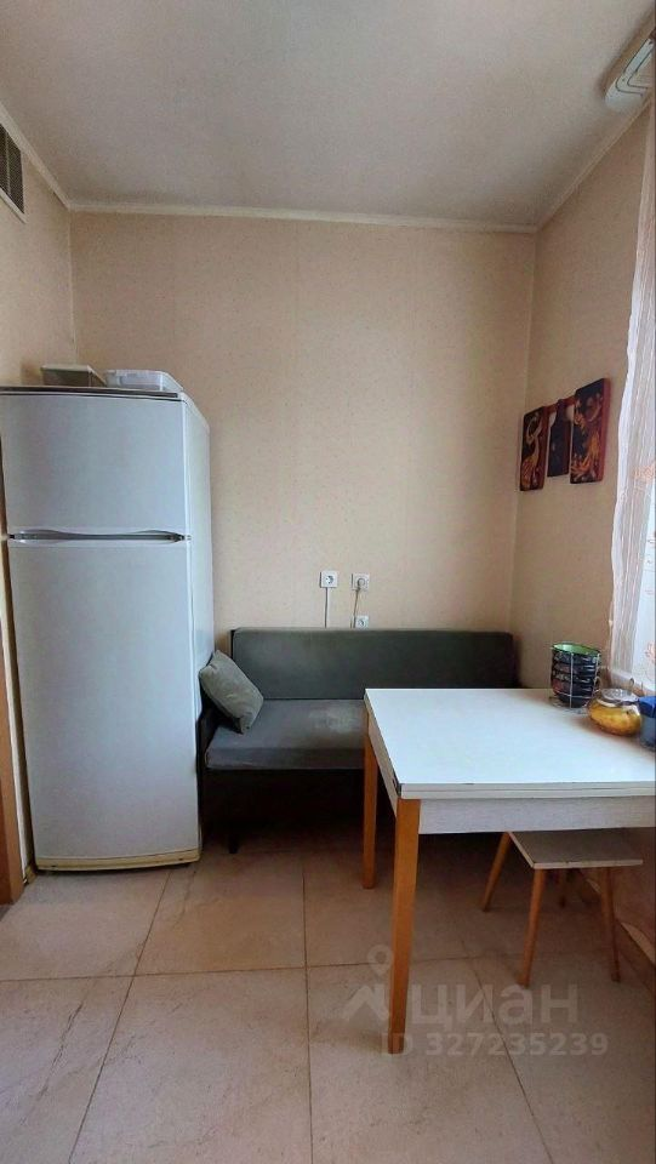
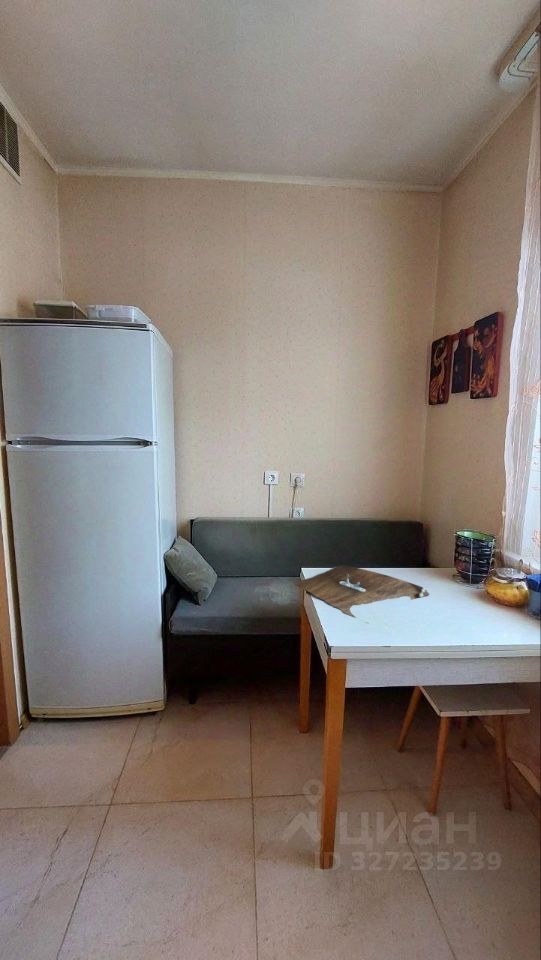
+ cutting board (360, 582)
